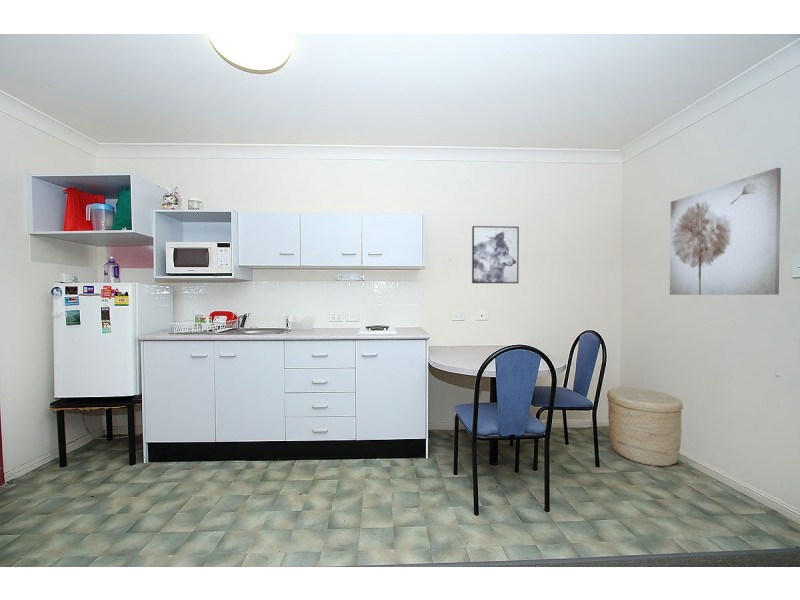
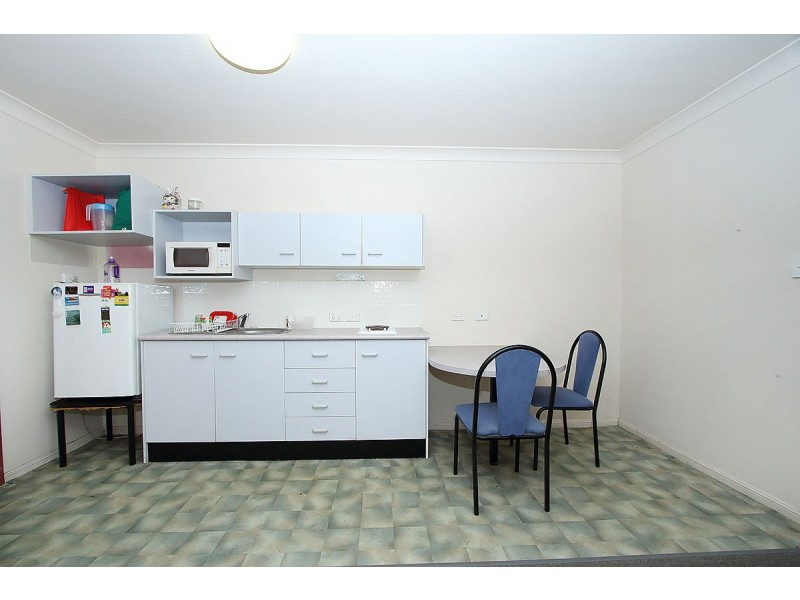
- basket (642, 423)
- wall art (716, 241)
- wall art (495, 254)
